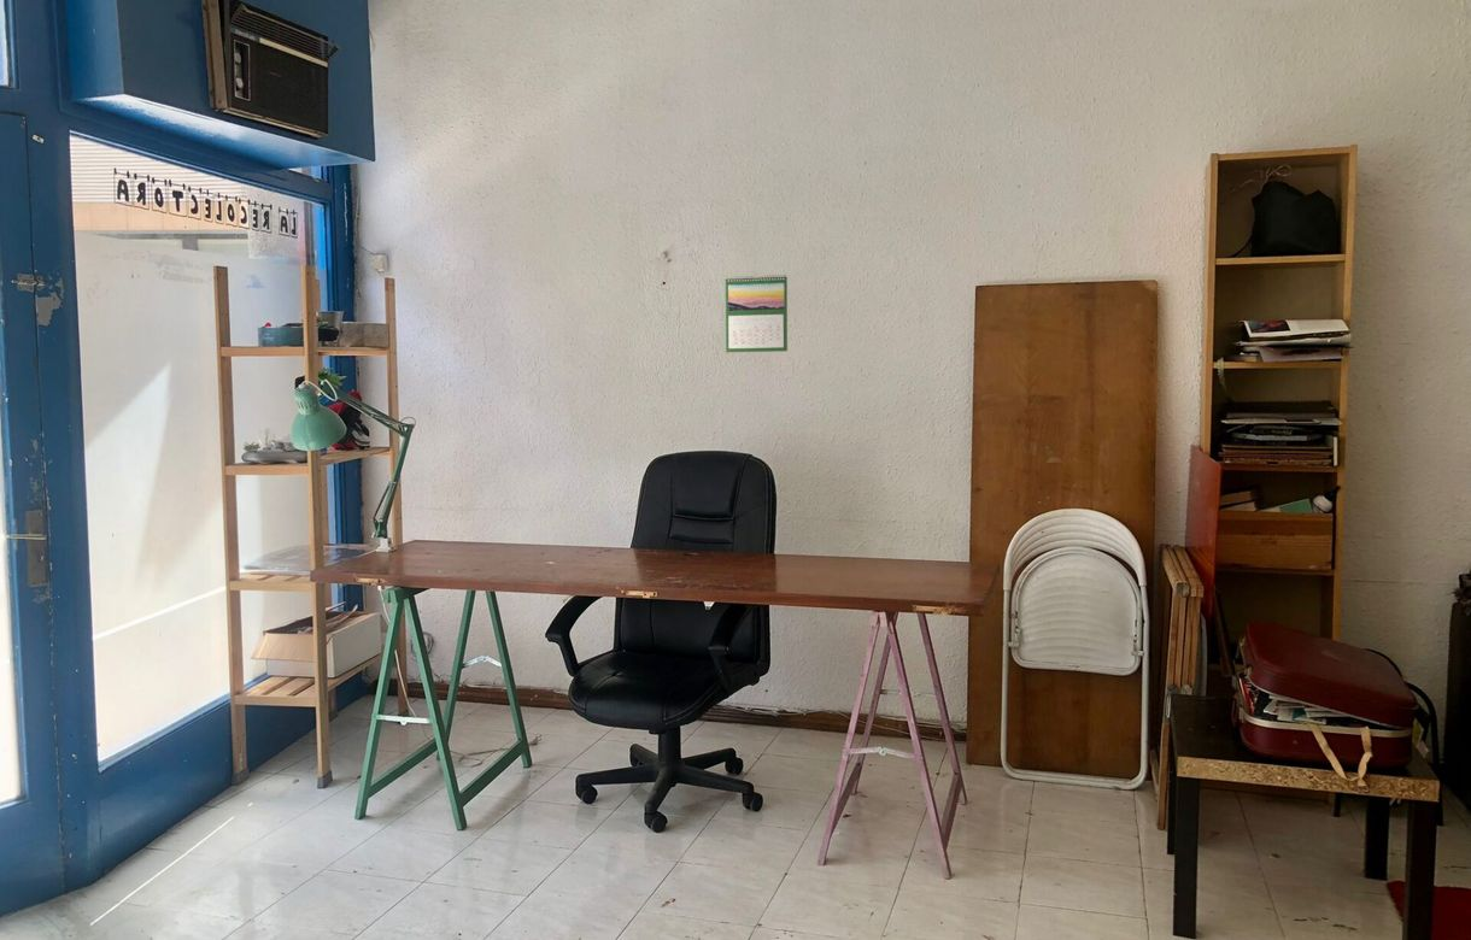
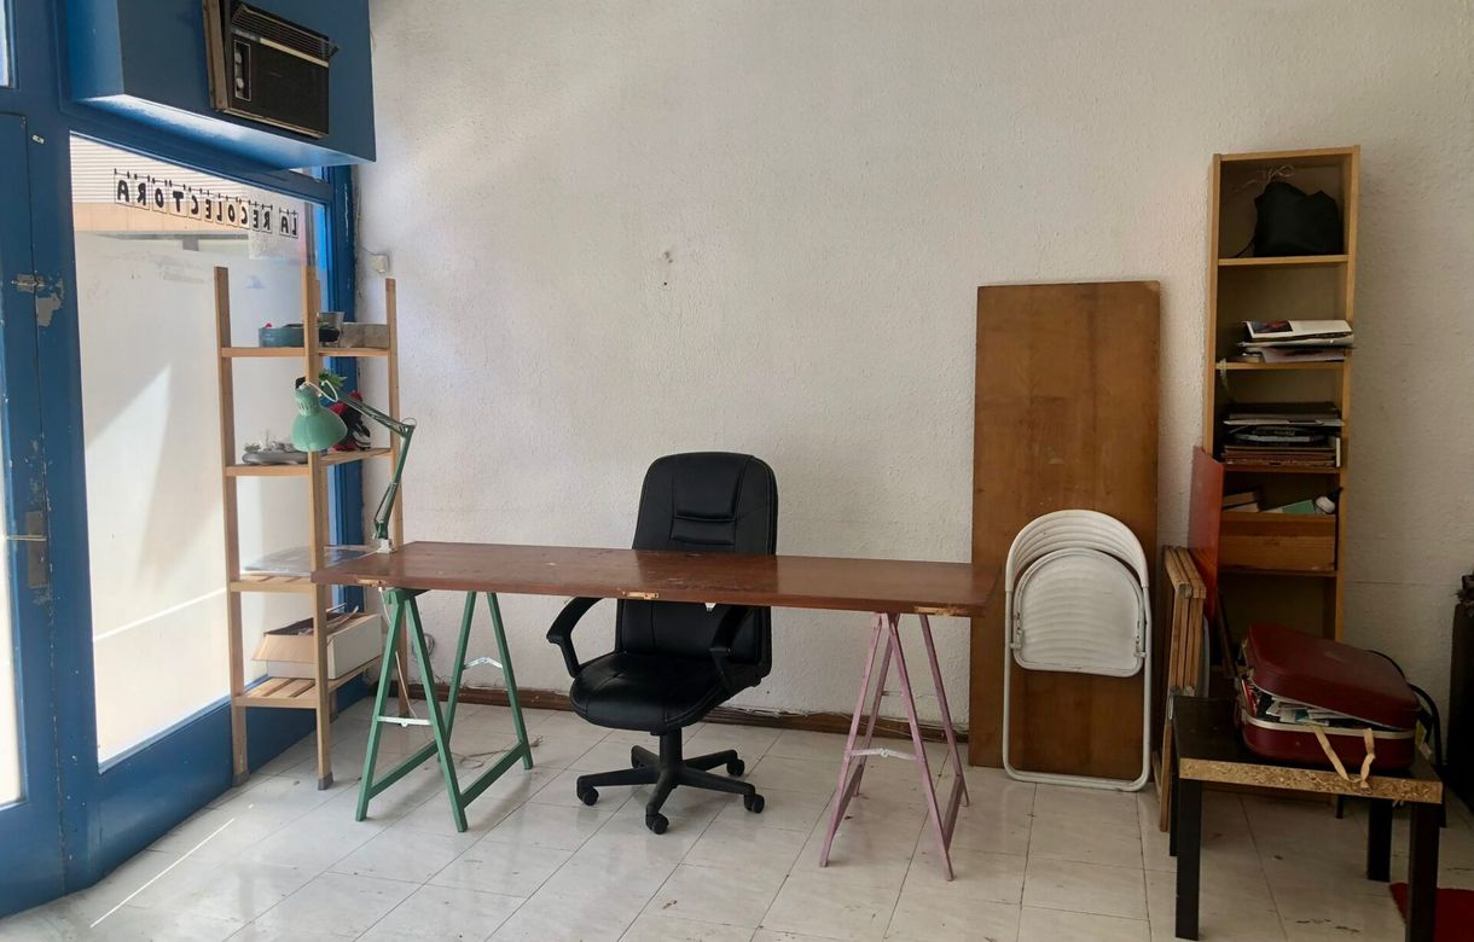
- calendar (756, 312)
